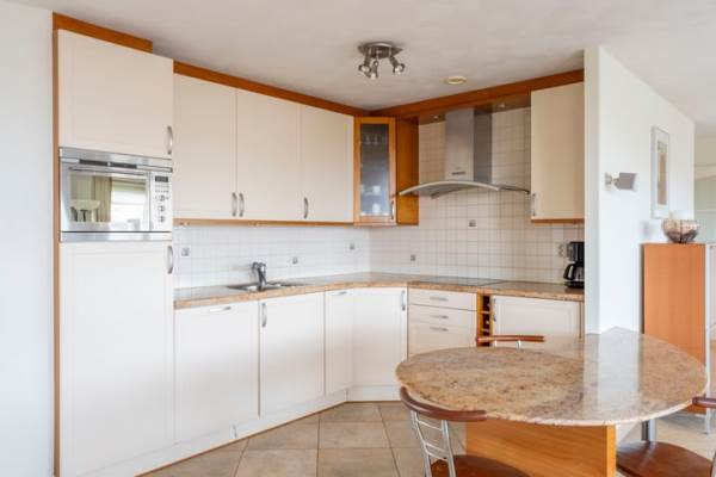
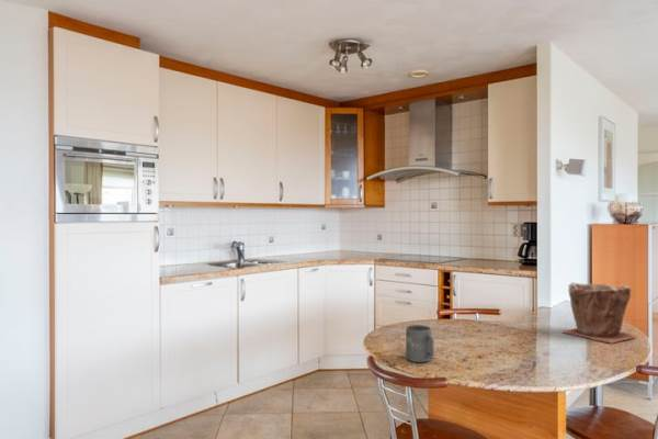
+ plant pot (599, 308)
+ mug (421, 344)
